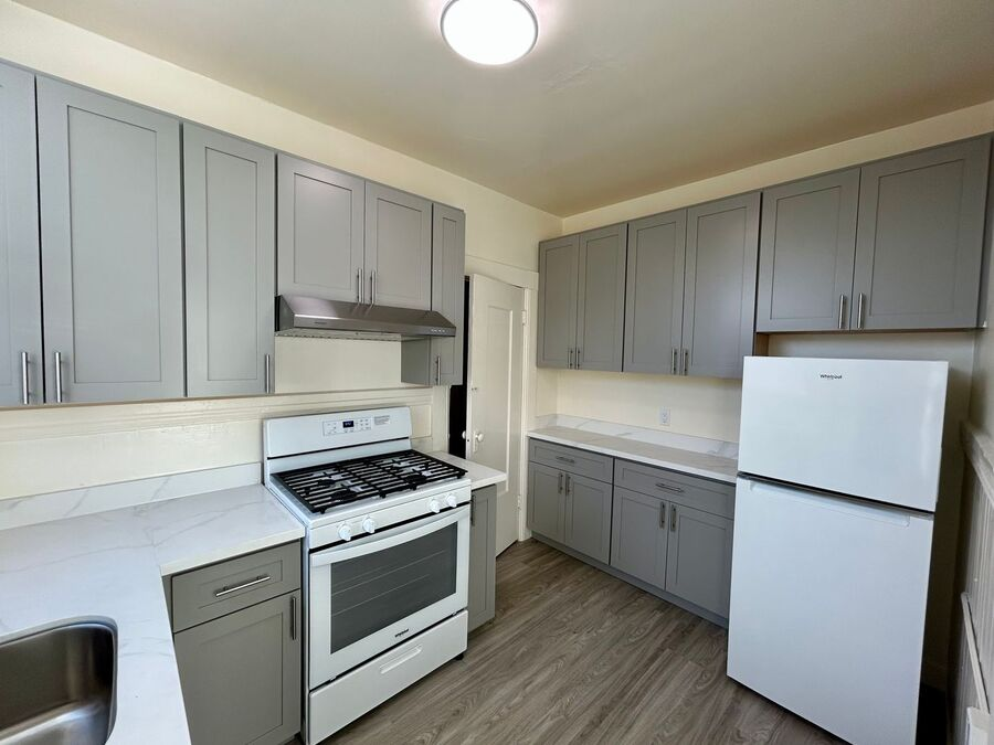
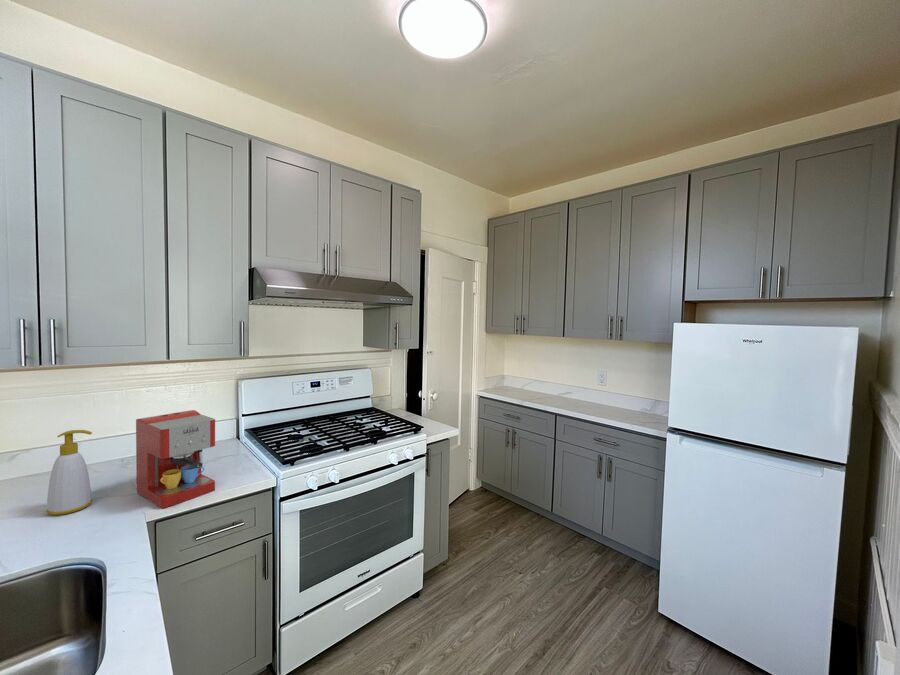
+ coffee maker (176, 454)
+ soap bottle (69, 469)
